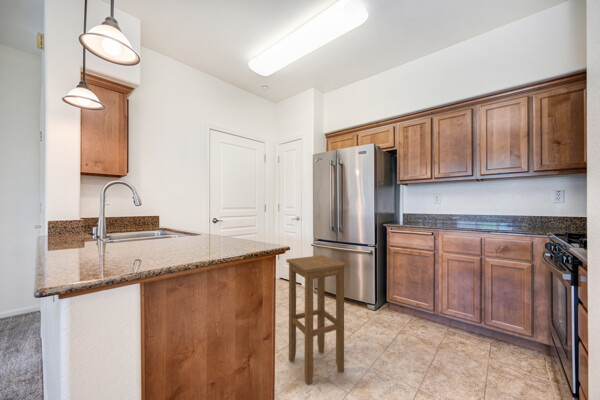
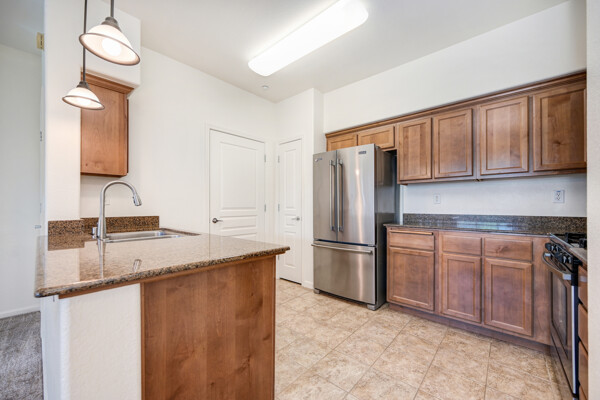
- stool (315, 313)
